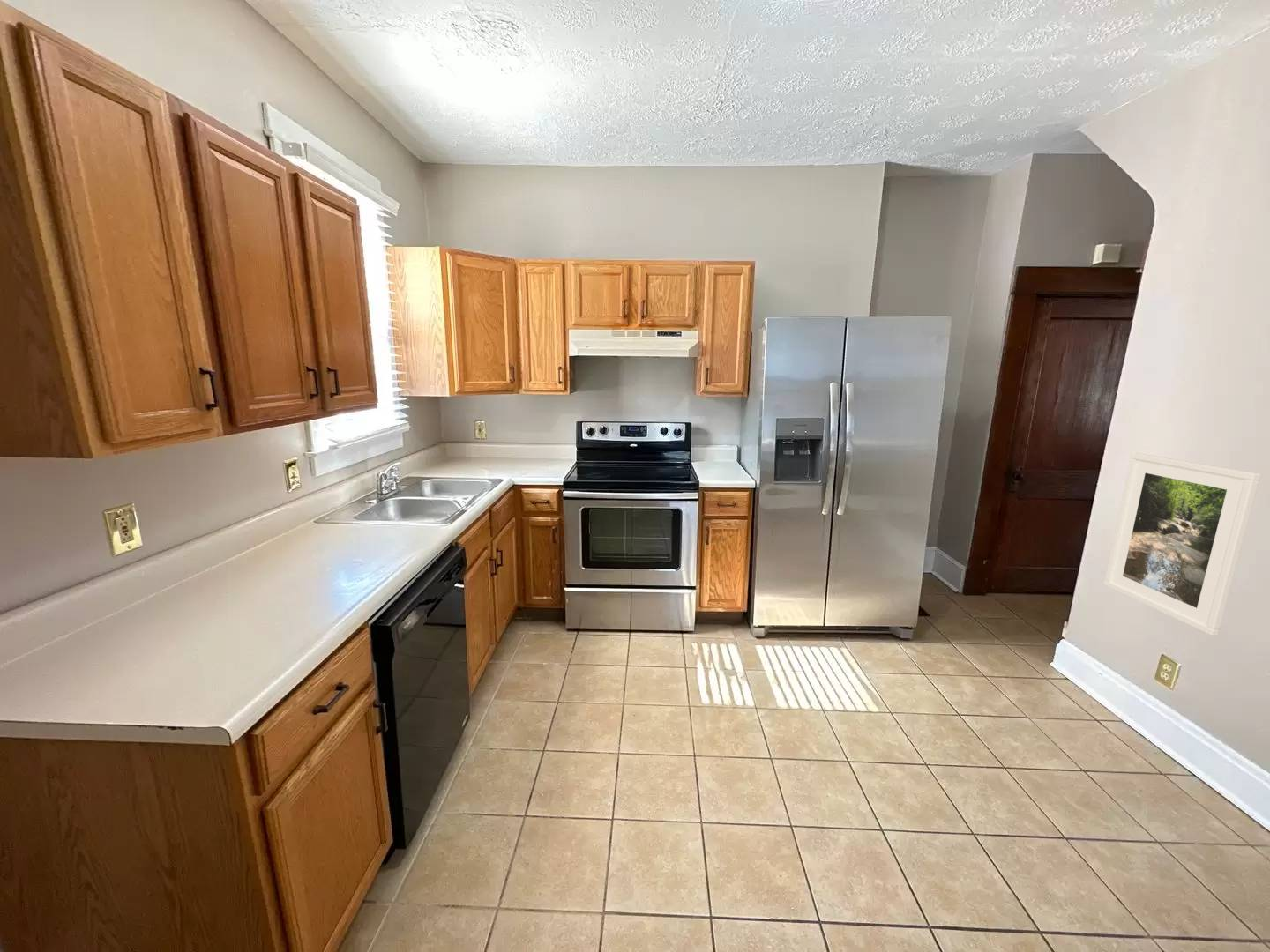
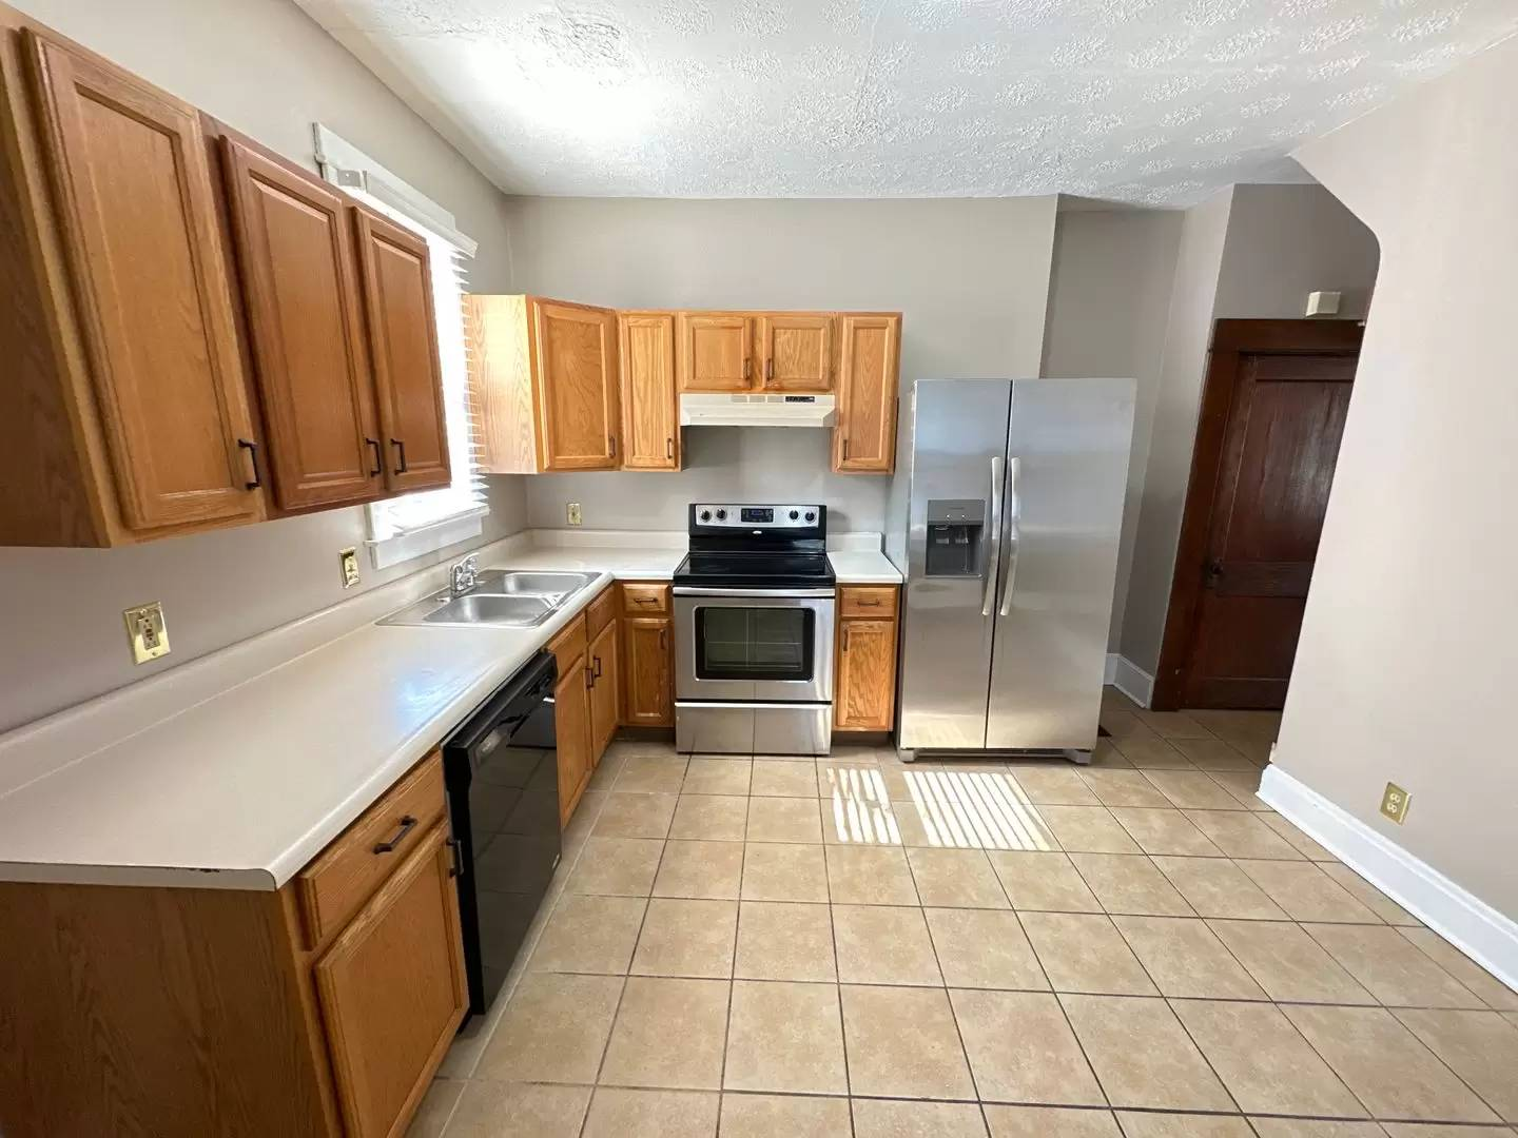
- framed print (1171, 537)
